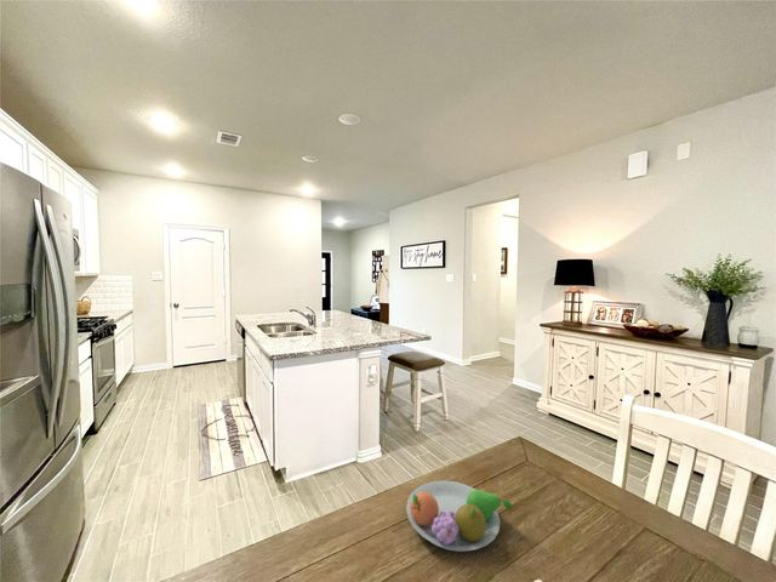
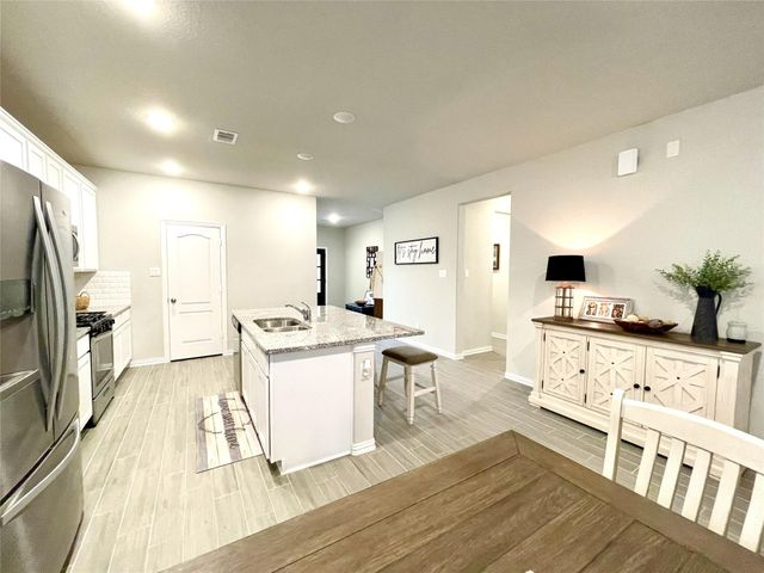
- fruit bowl (455, 503)
